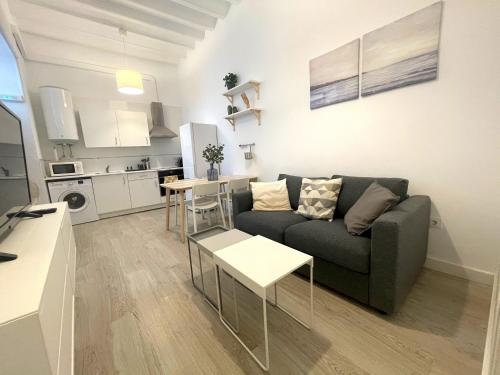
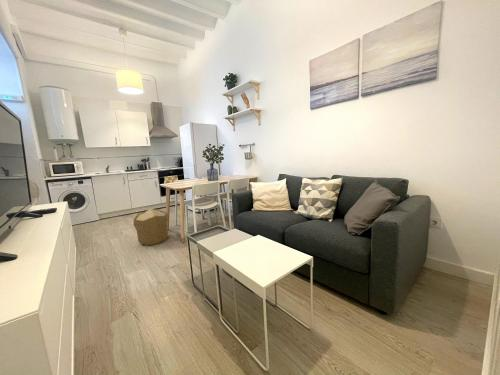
+ pouf (152, 224)
